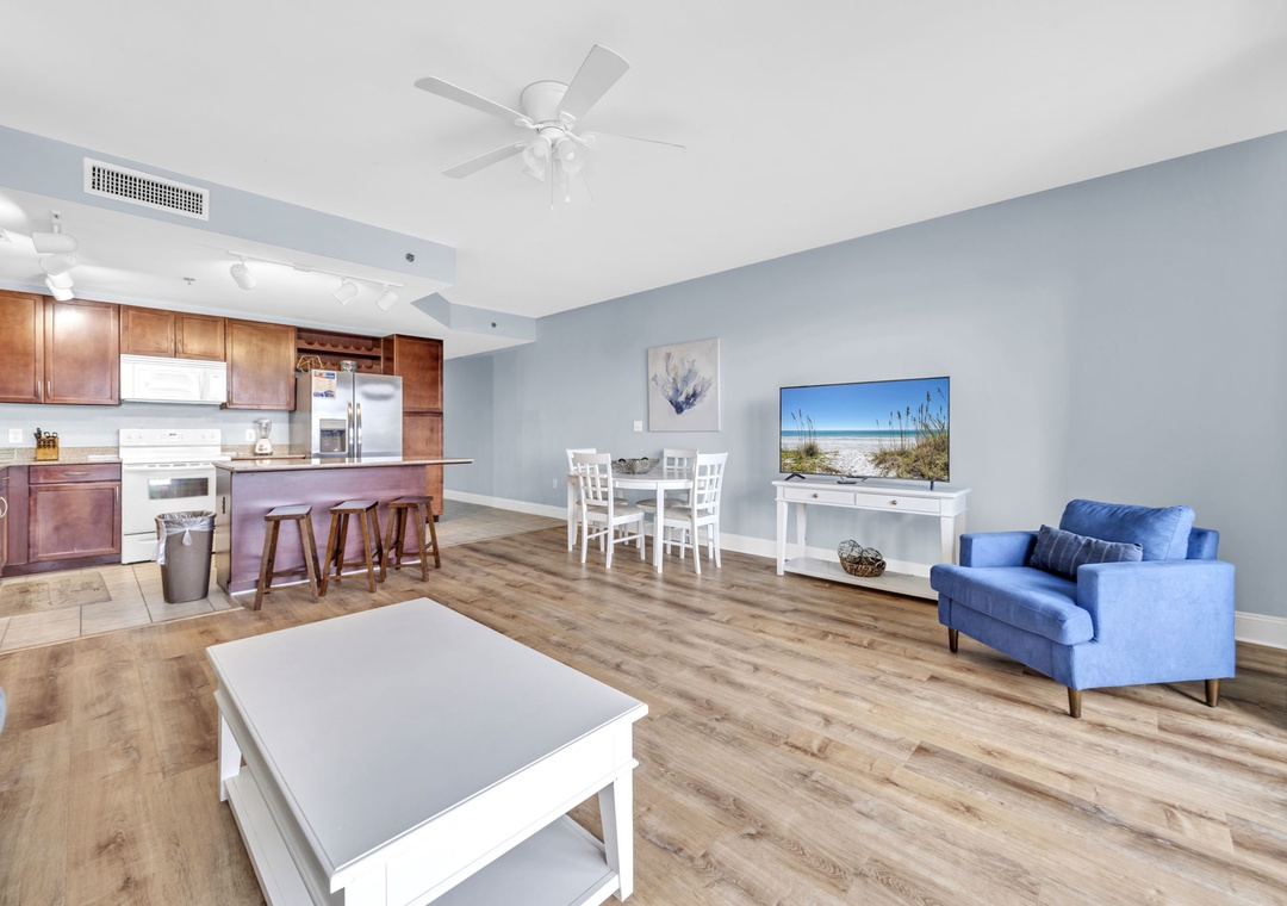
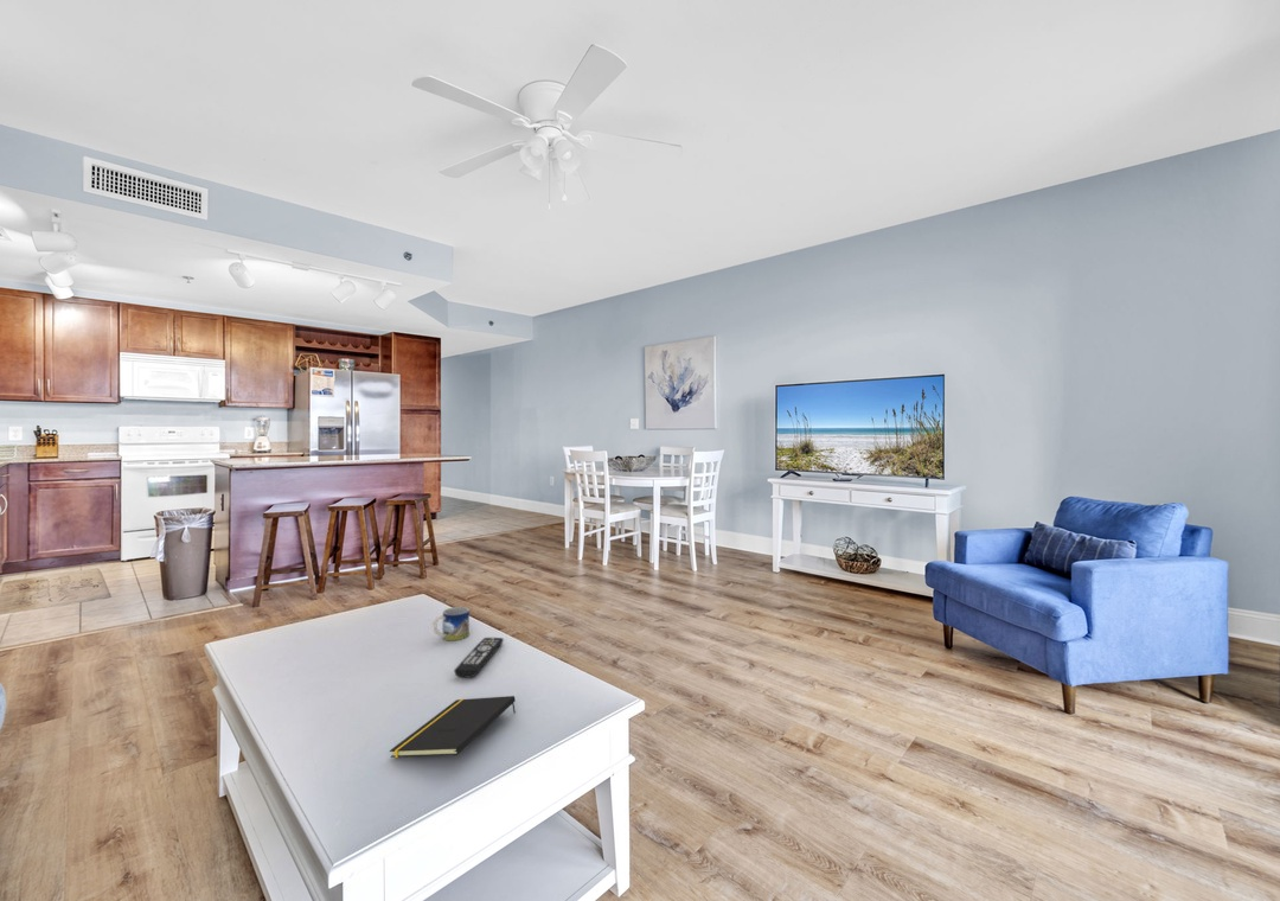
+ notepad (456, 724)
+ remote control (480, 656)
+ mug (450, 624)
